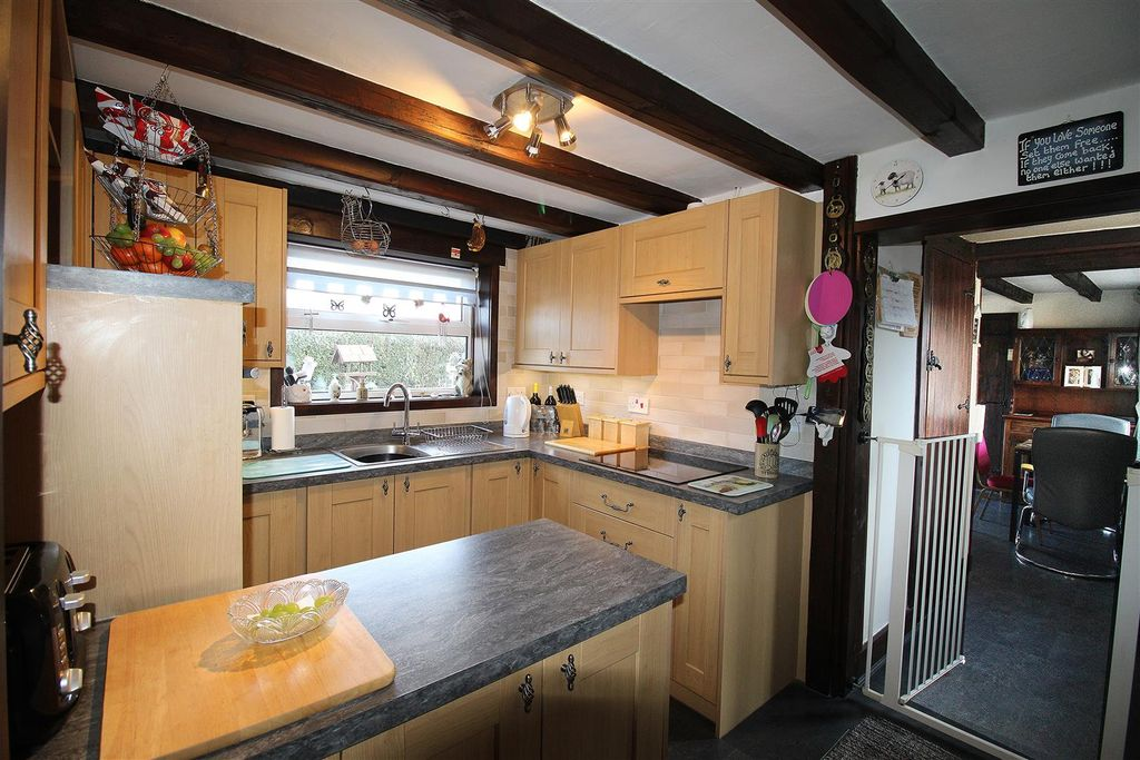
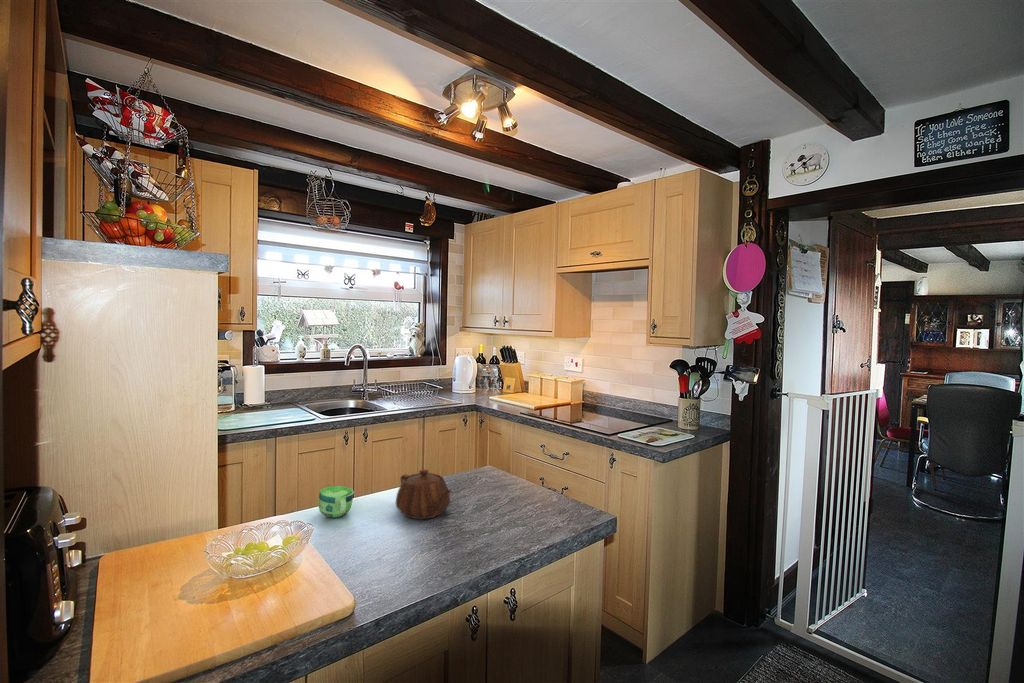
+ cup (338, 503)
+ teapot (424, 492)
